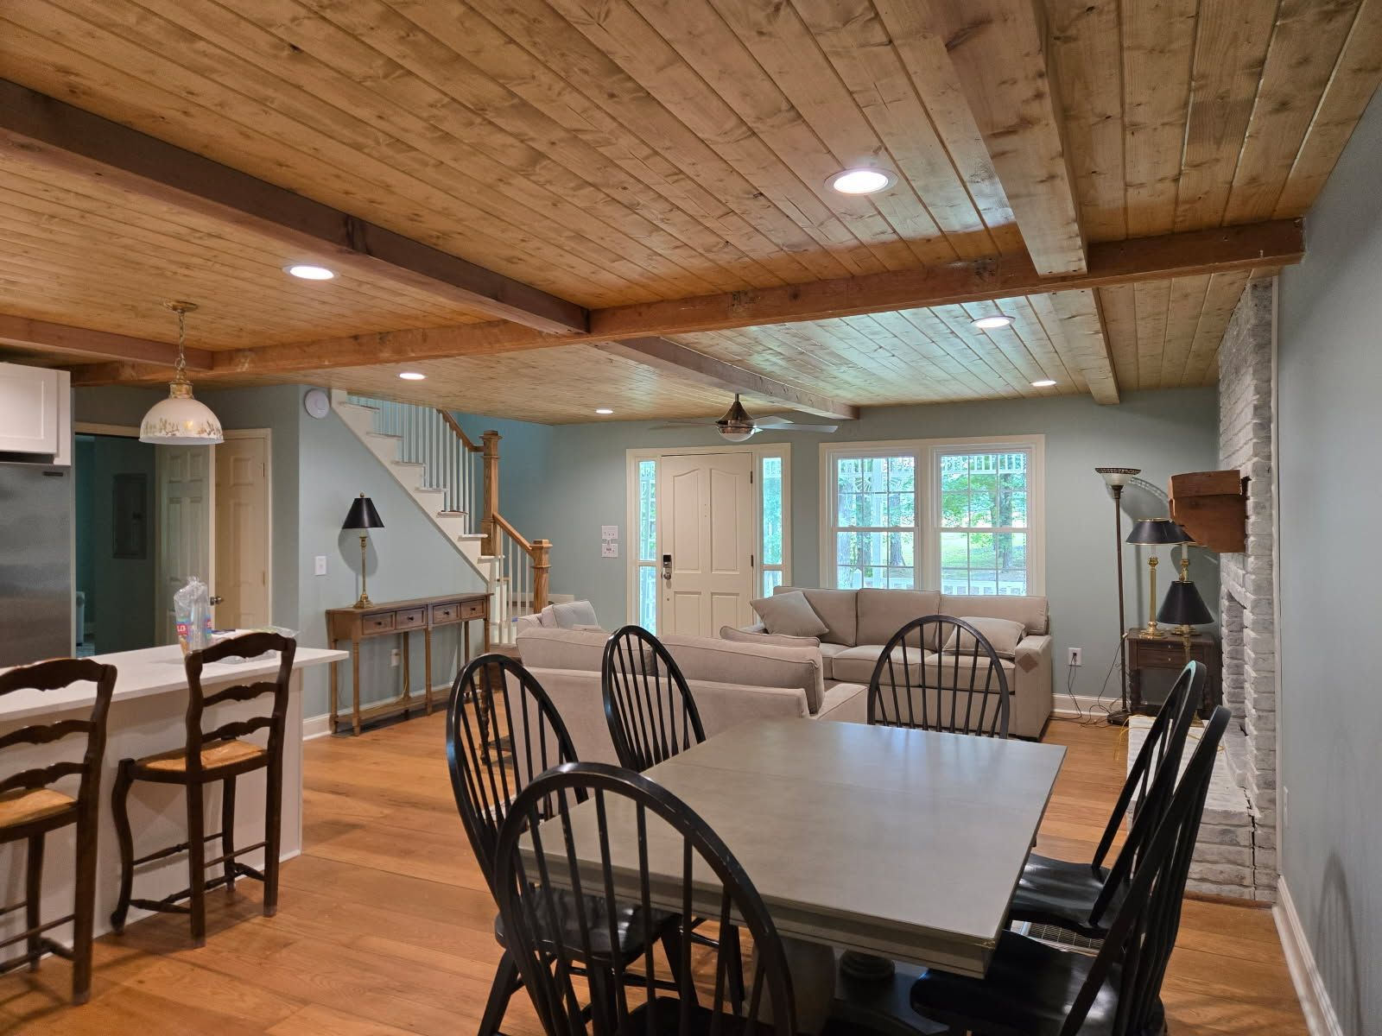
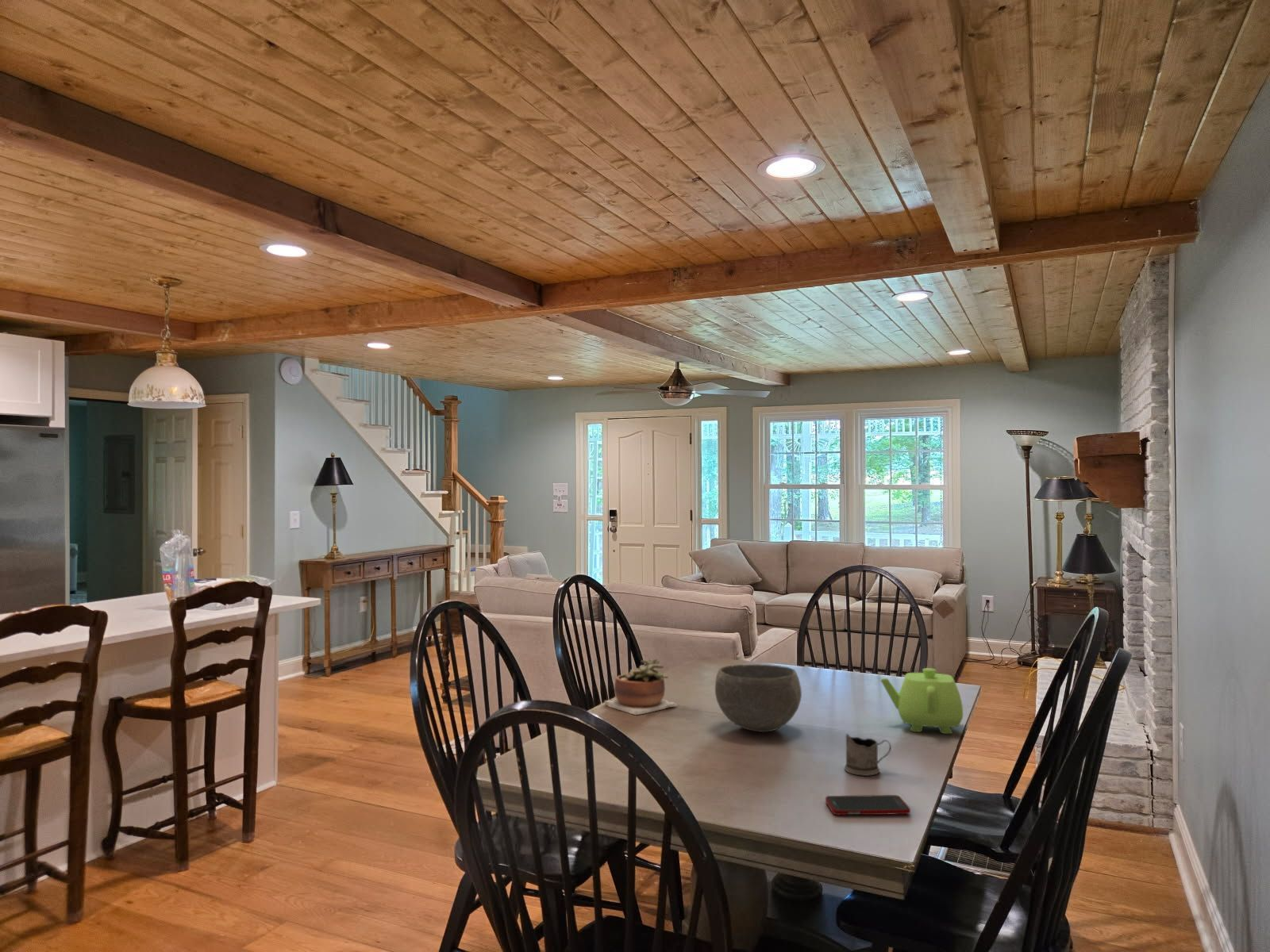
+ cell phone (867, 804)
+ teapot (921, 699)
+ bowl (758, 699)
+ succulent plant (640, 682)
+ tea glass holder (868, 752)
